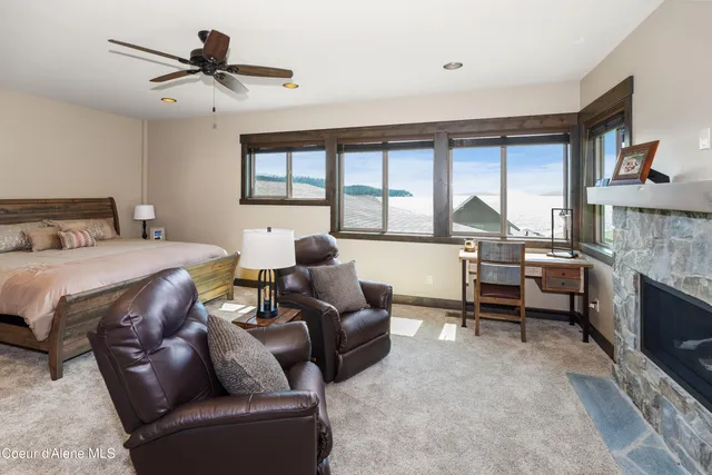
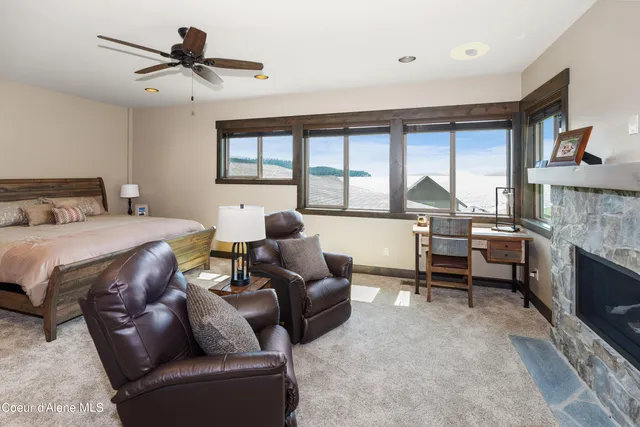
+ recessed light (469, 49)
